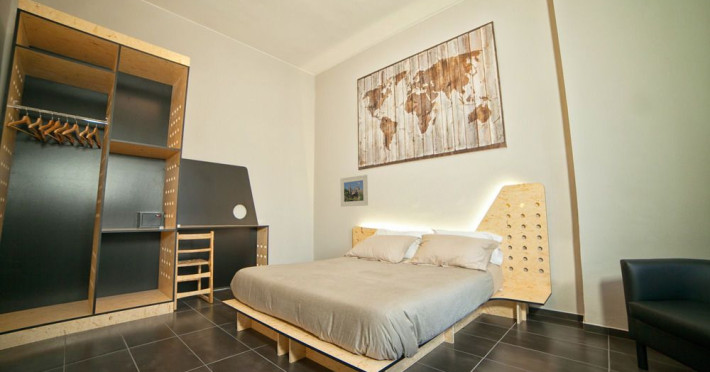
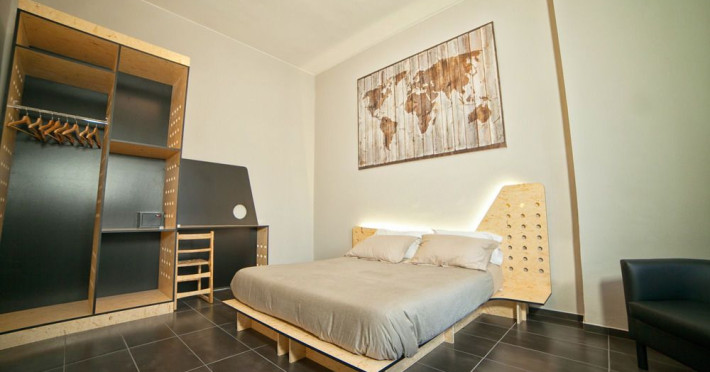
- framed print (353, 191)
